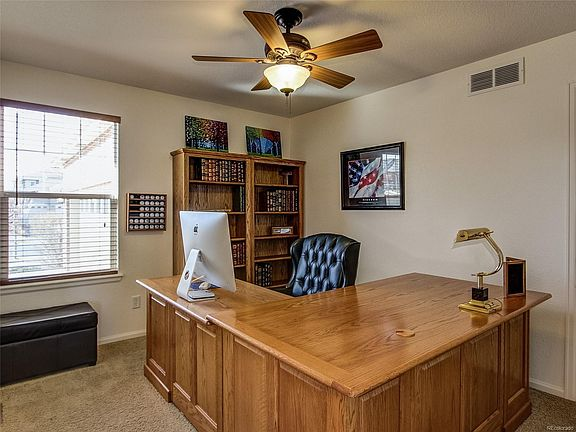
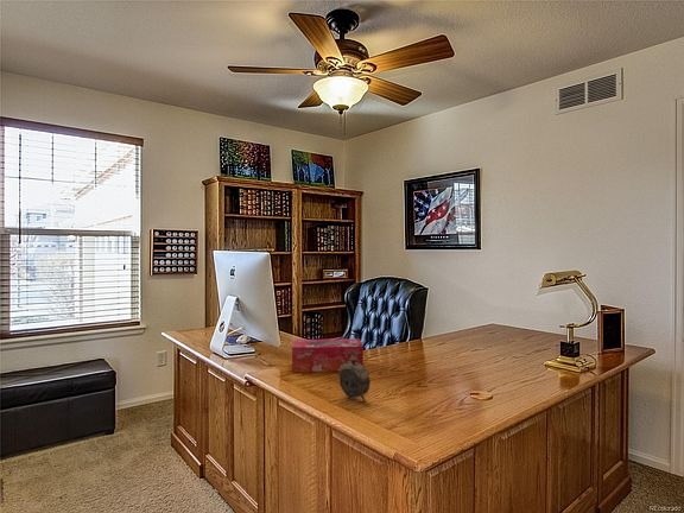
+ tissue box (327, 354)
+ alarm clock (353, 375)
